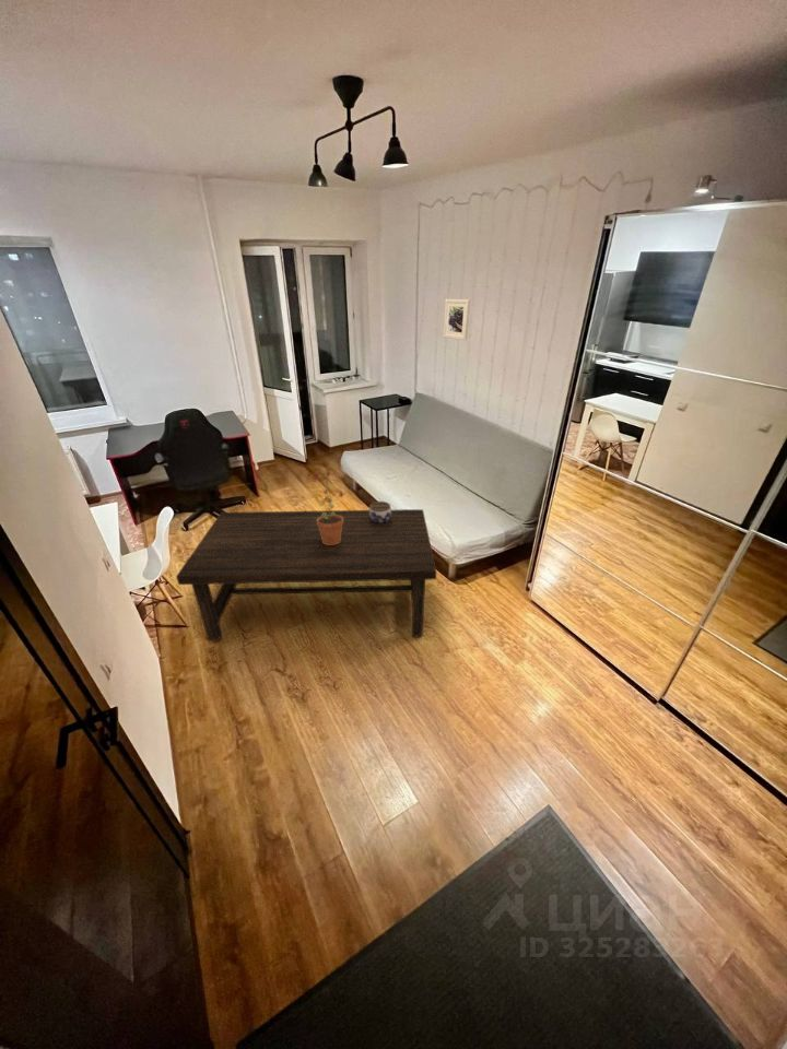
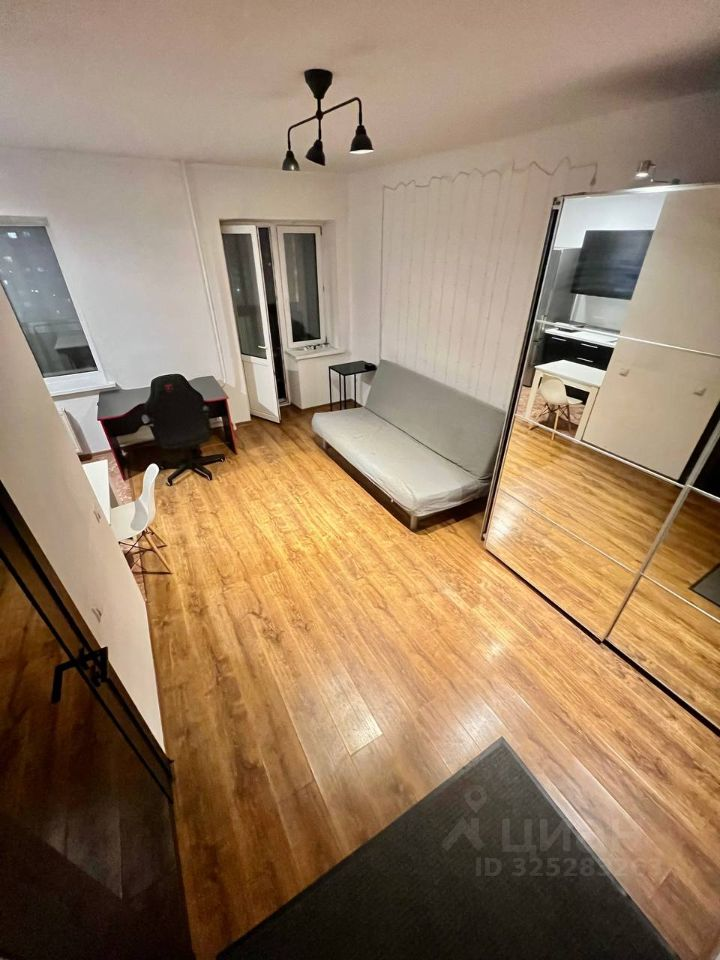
- jar (379, 511)
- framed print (456, 319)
- potted plant (330, 510)
- coffee table (319, 571)
